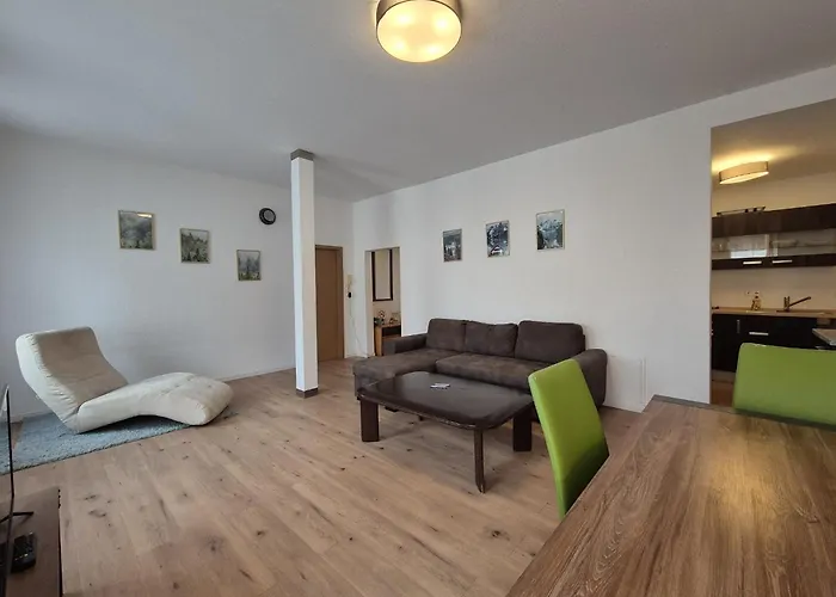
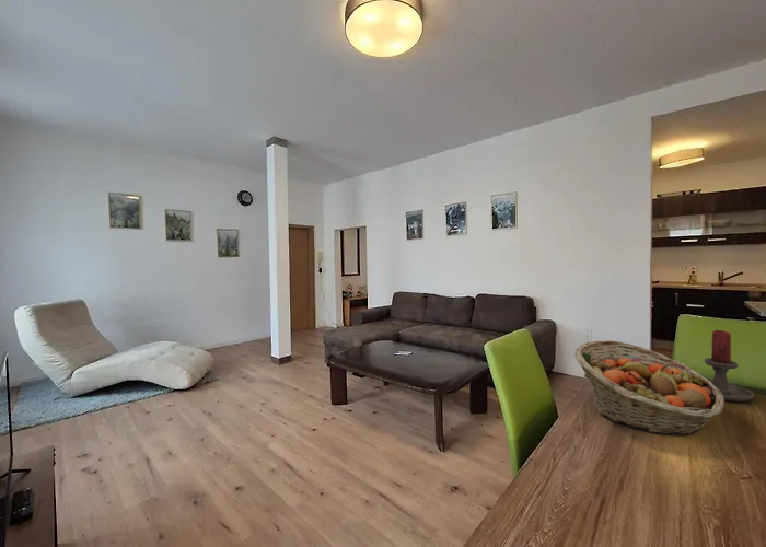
+ fruit basket (642, 382)
+ candle holder (711, 360)
